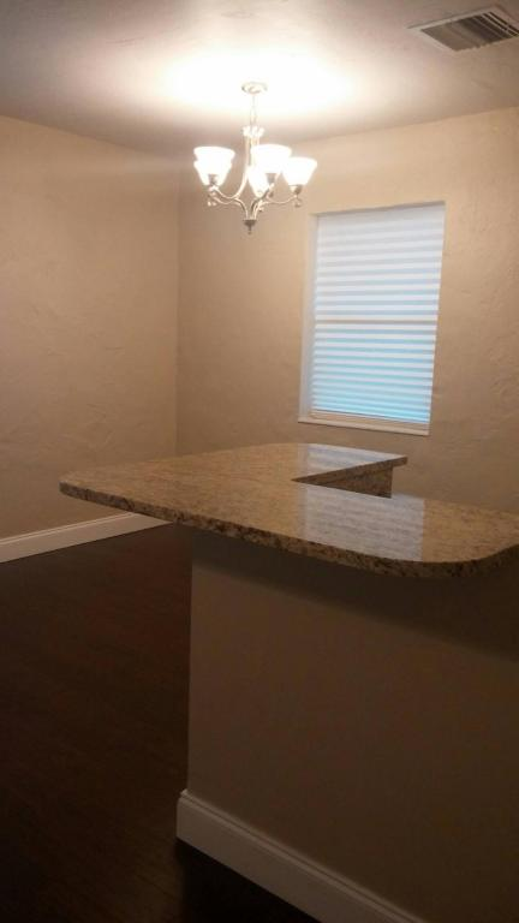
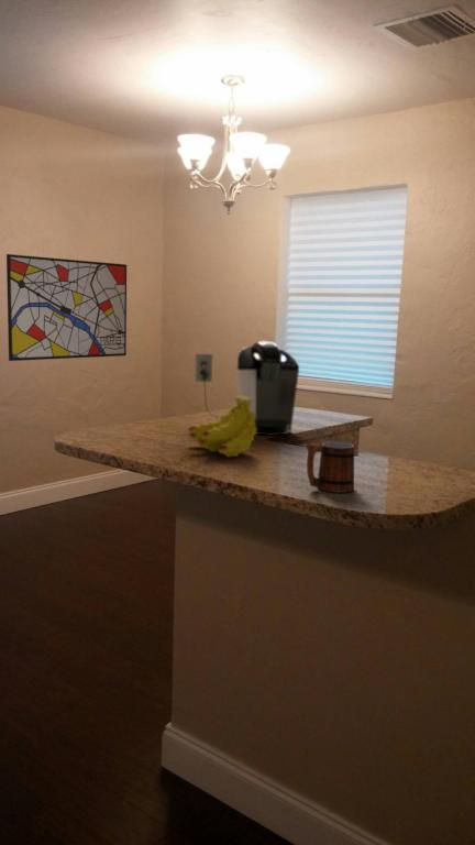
+ coffee maker (248, 385)
+ mug (329, 464)
+ wall art (71, 309)
+ fruit (222, 424)
